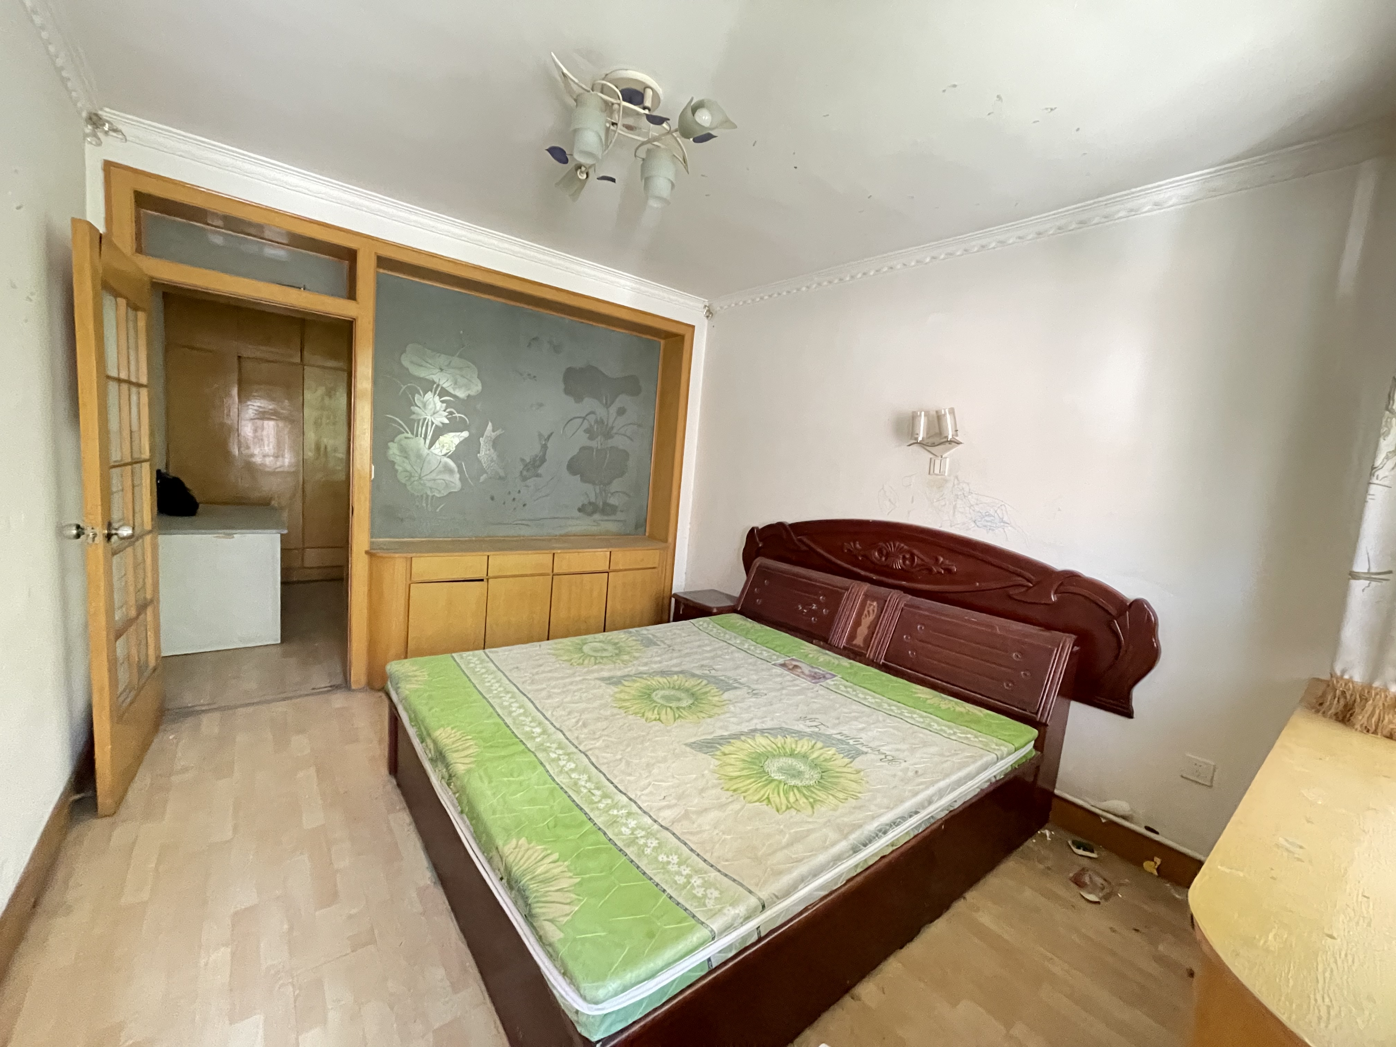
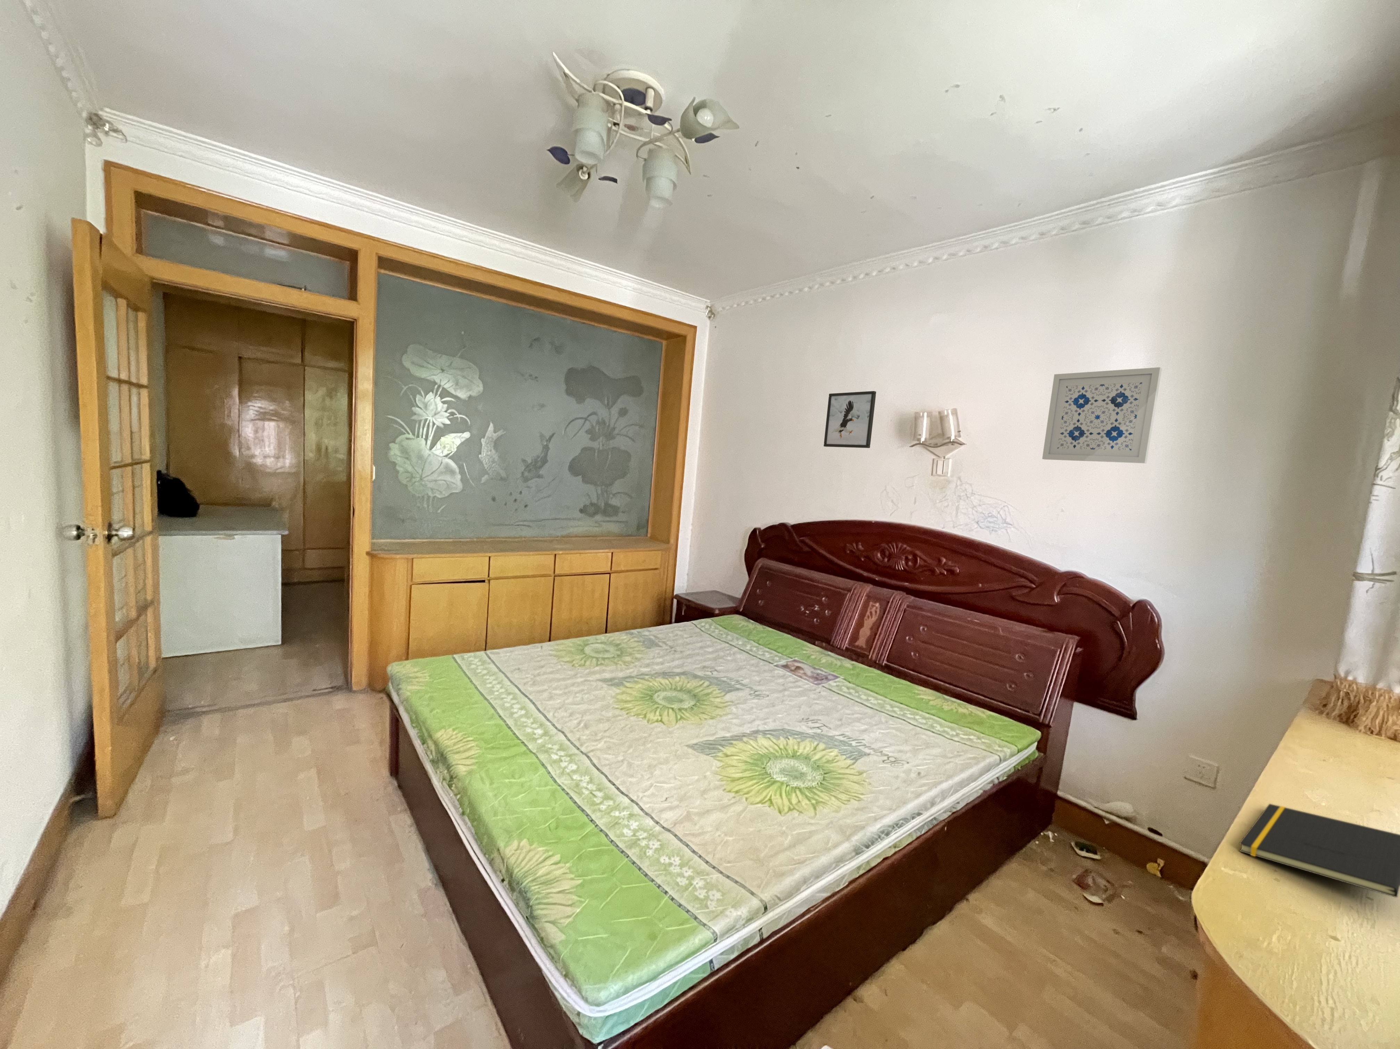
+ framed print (849, 420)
+ notepad (1324, 844)
+ wall art (1098, 417)
